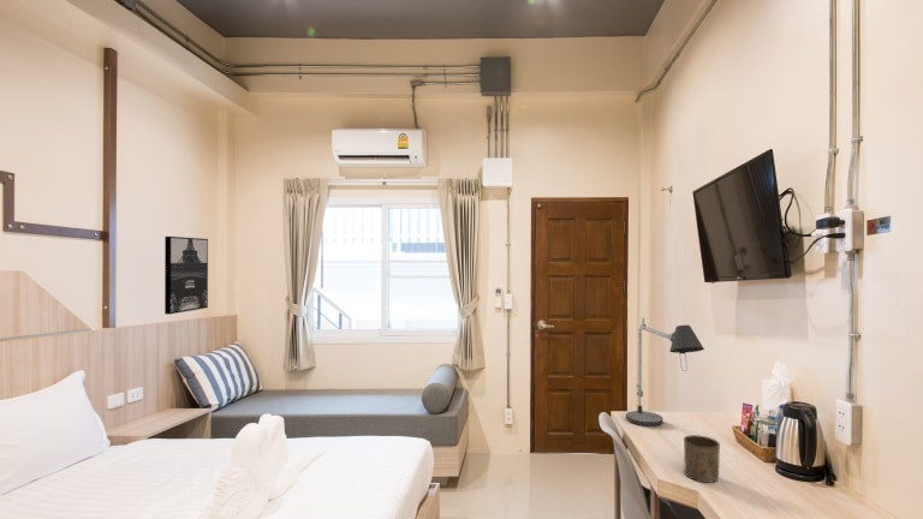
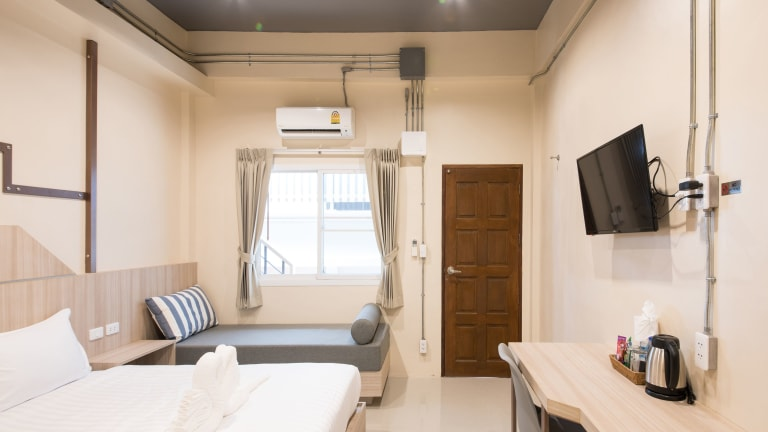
- wall art (187, 274)
- cup (701, 458)
- desk lamp (641, 376)
